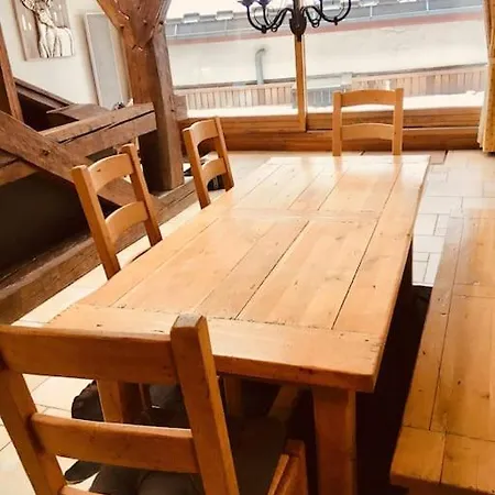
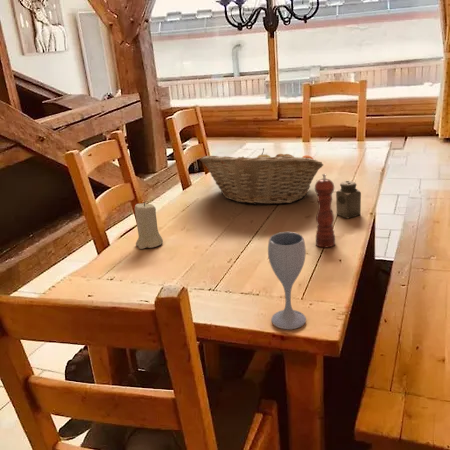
+ salt shaker (348, 198)
+ pepper mill (324, 209)
+ cup (287, 280)
+ candle (146, 223)
+ fruit basket (260, 171)
